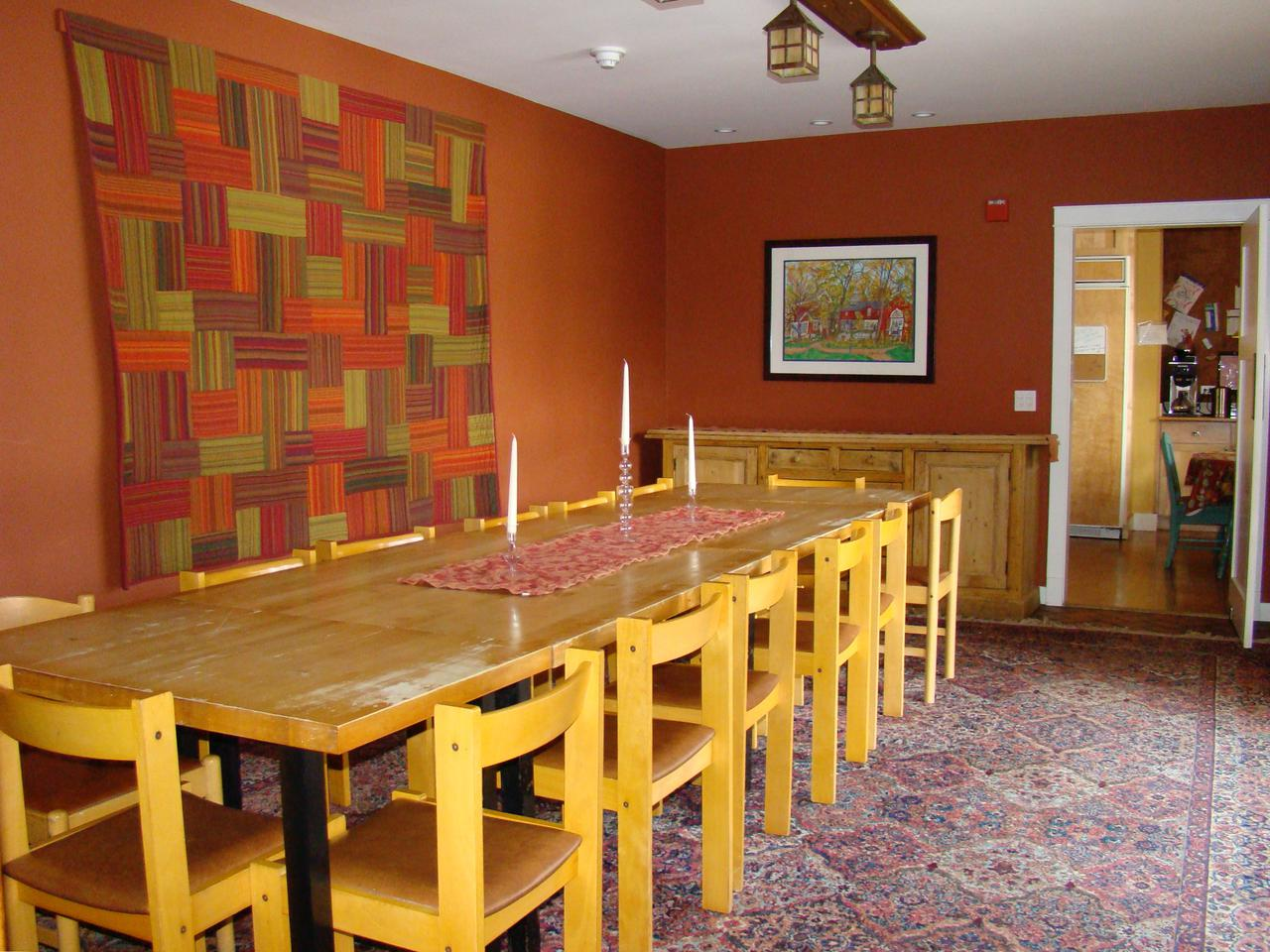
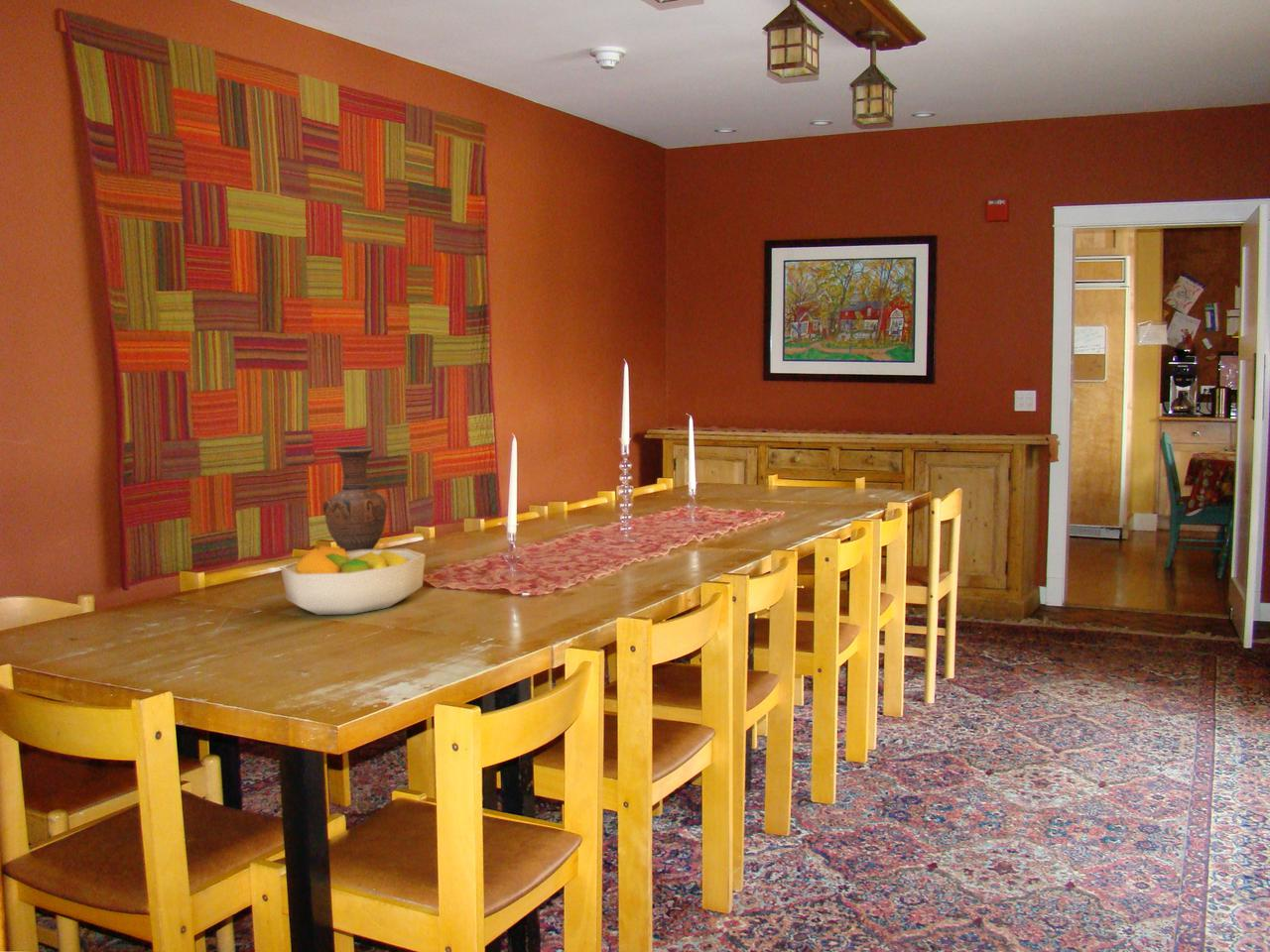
+ vase (355, 505)
+ fruit bowl (355, 572)
